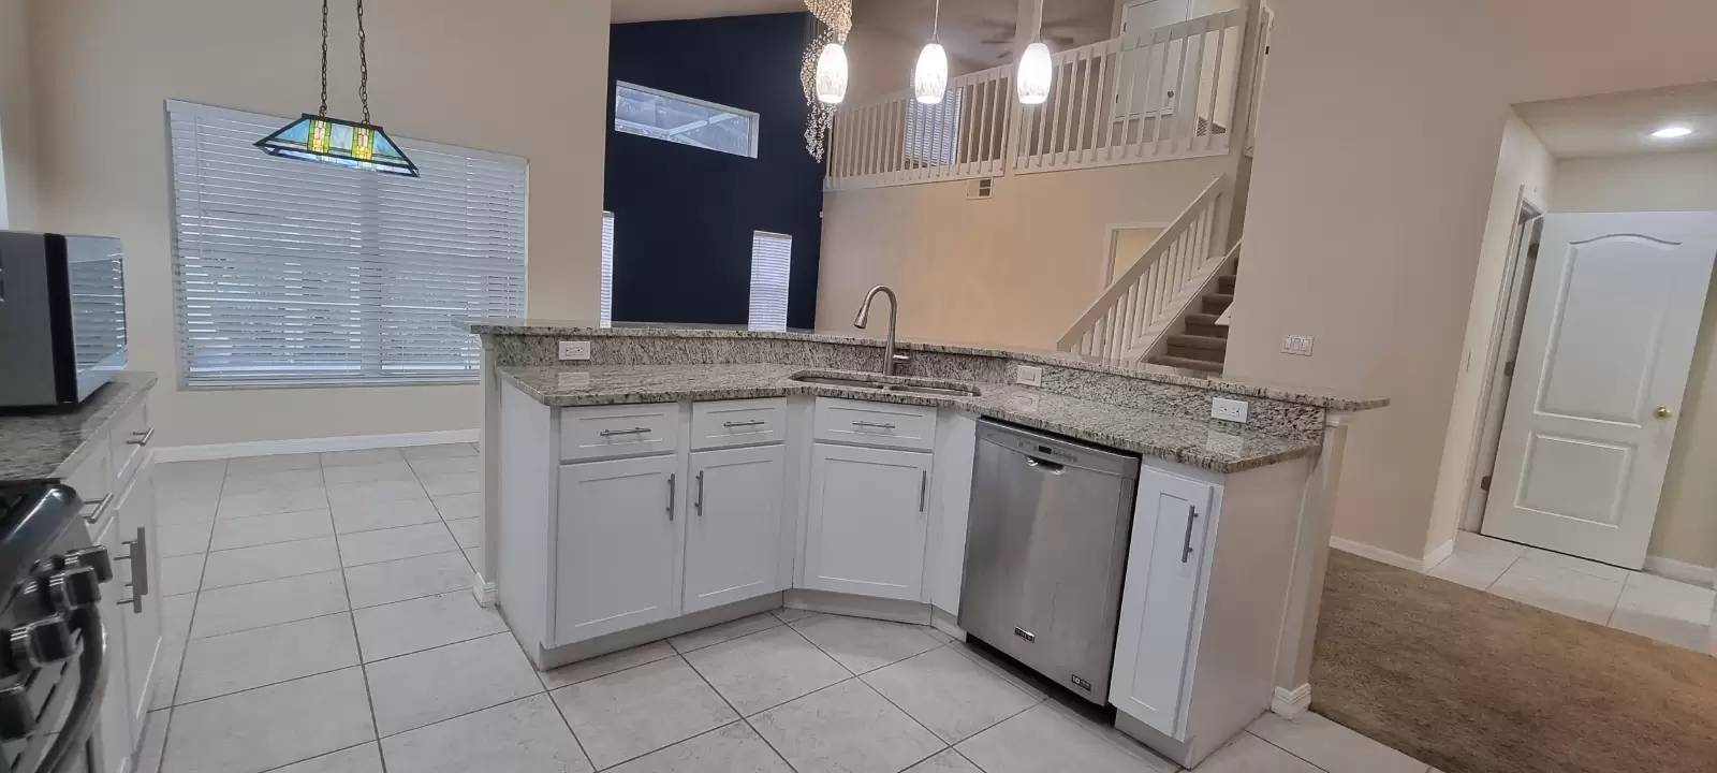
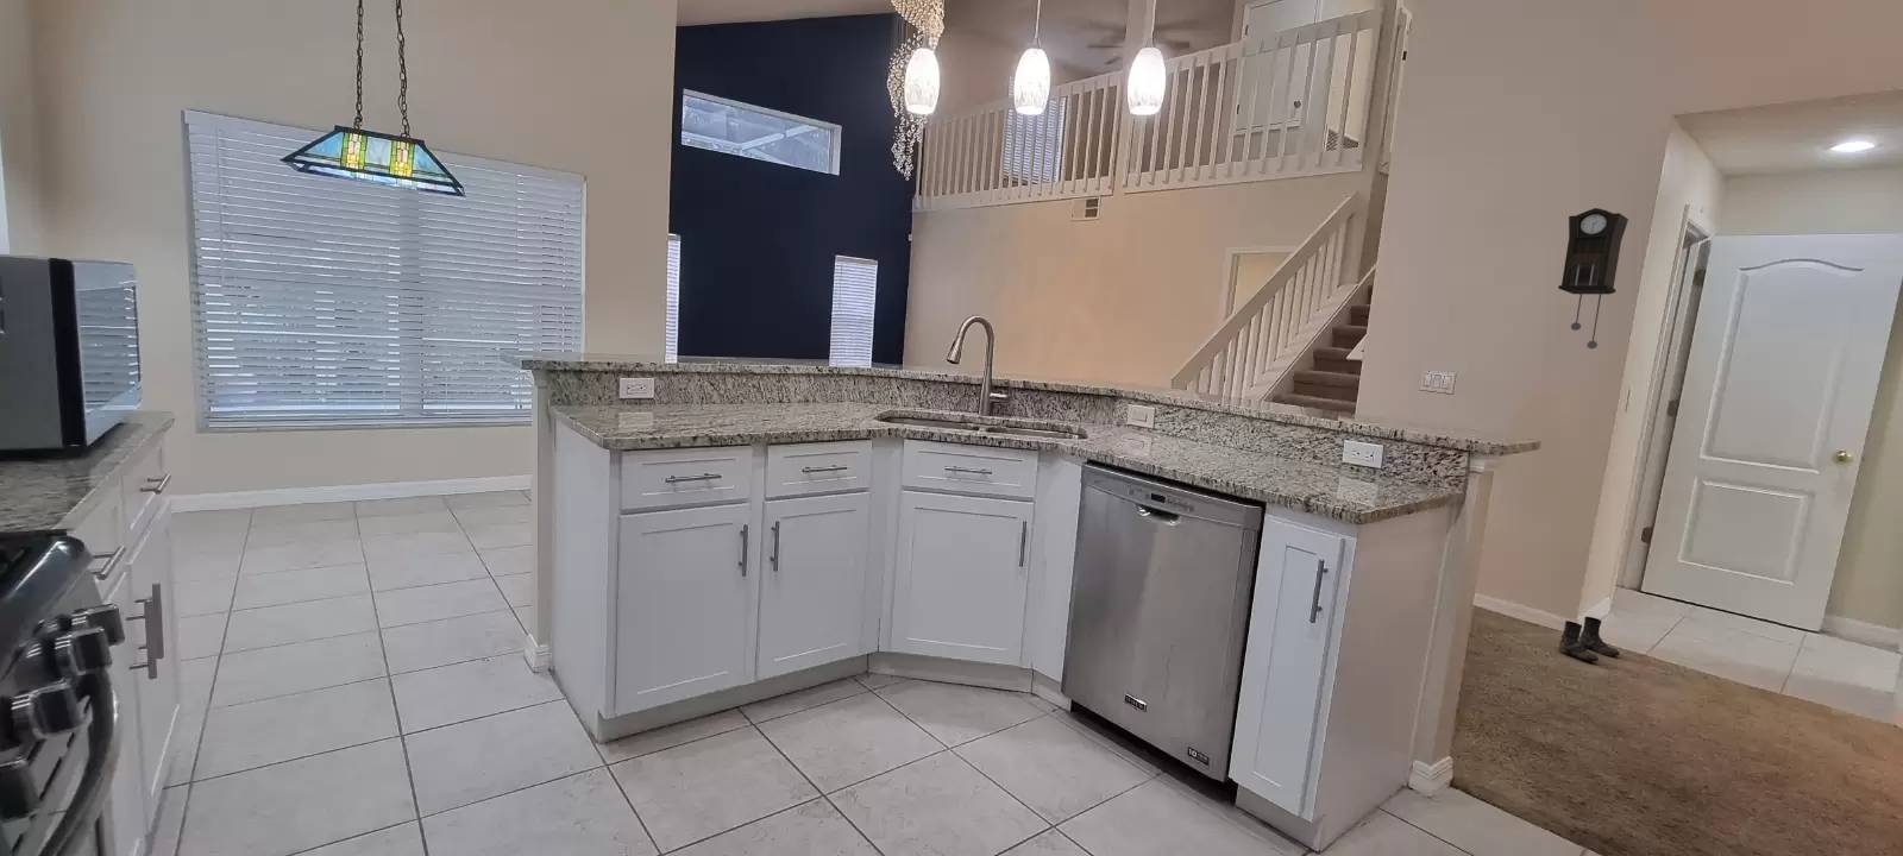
+ pendulum clock (1587, 279)
+ boots (1590, 639)
